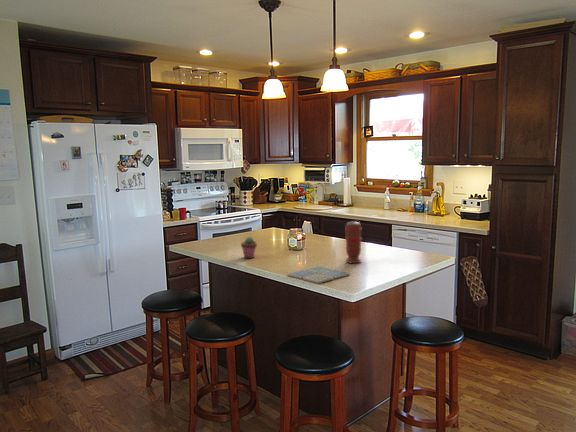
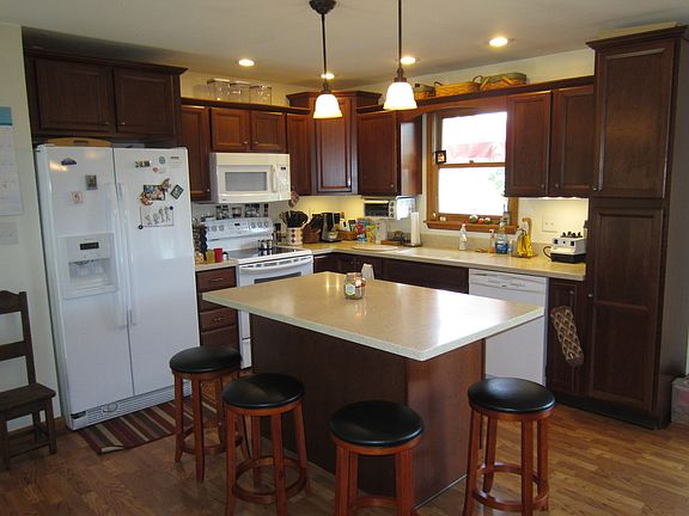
- drink coaster (318, 274)
- potted succulent (249, 247)
- spice grinder (353, 241)
